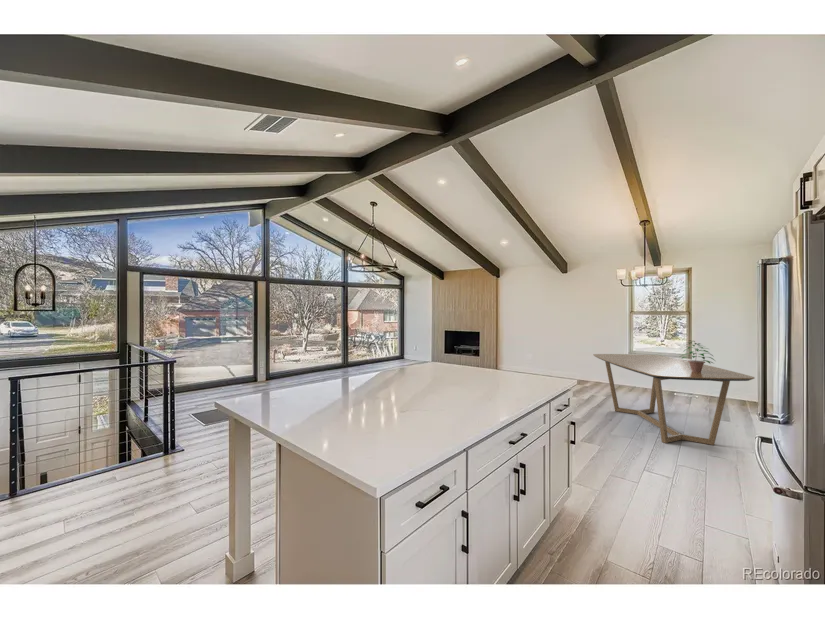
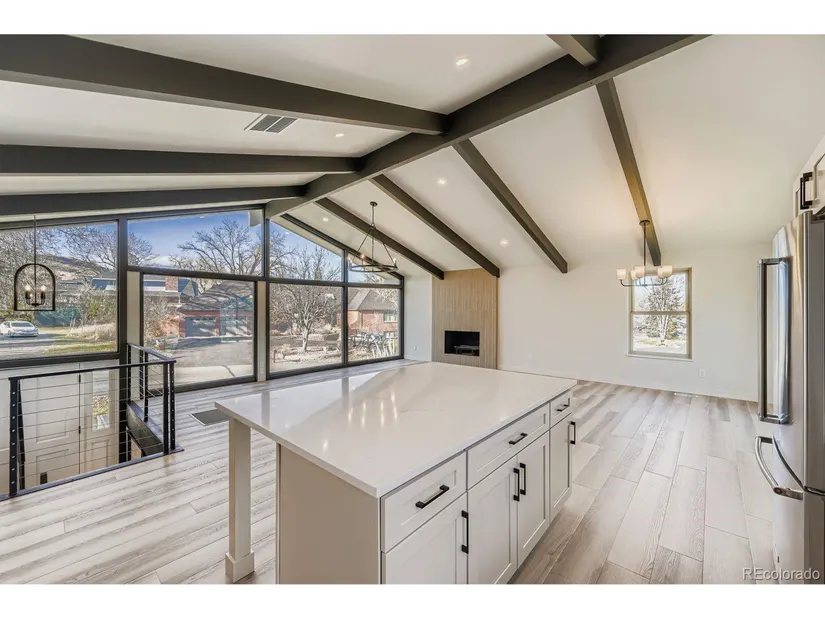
- dining table (657, 394)
- potted plant (696, 356)
